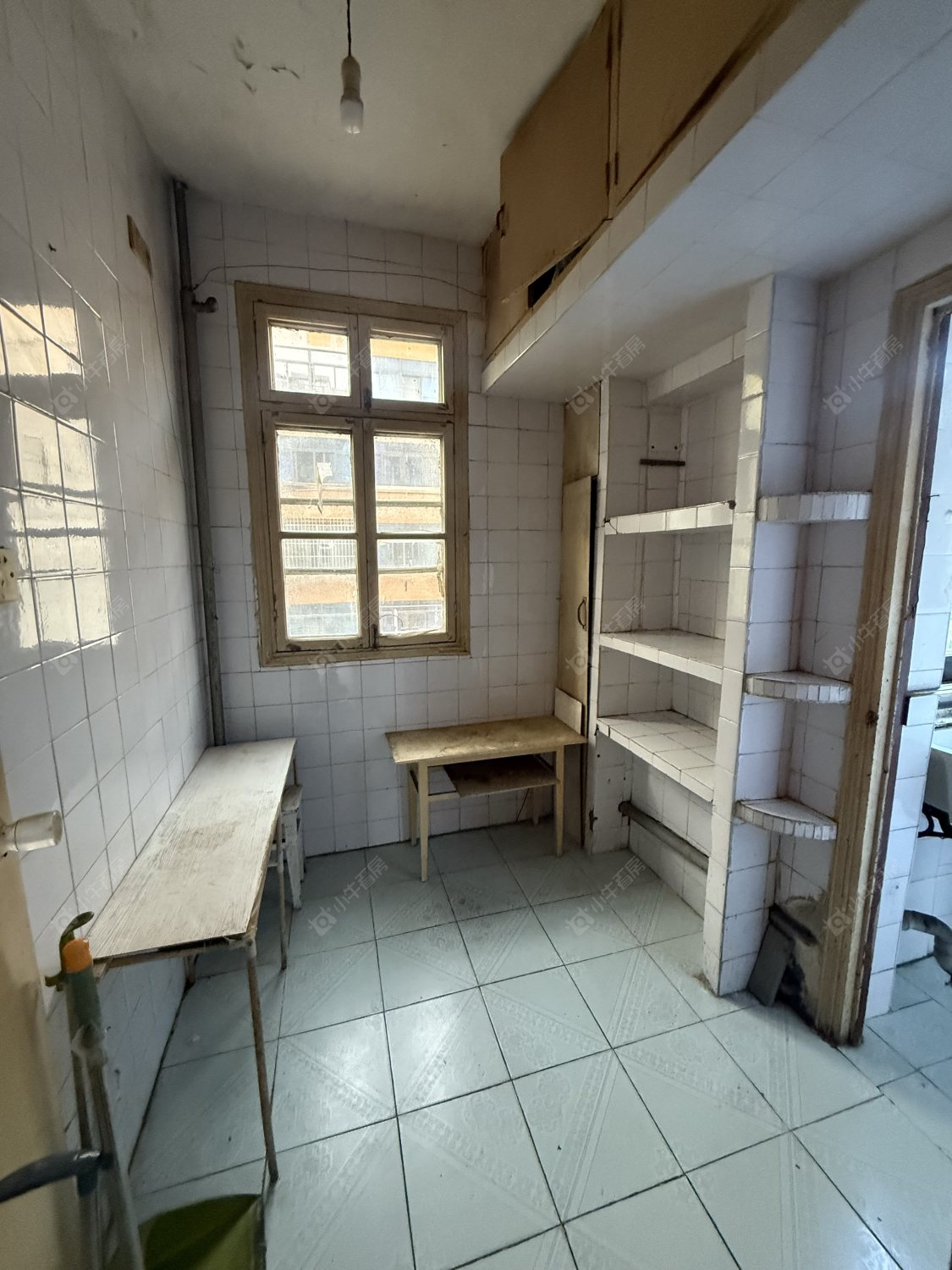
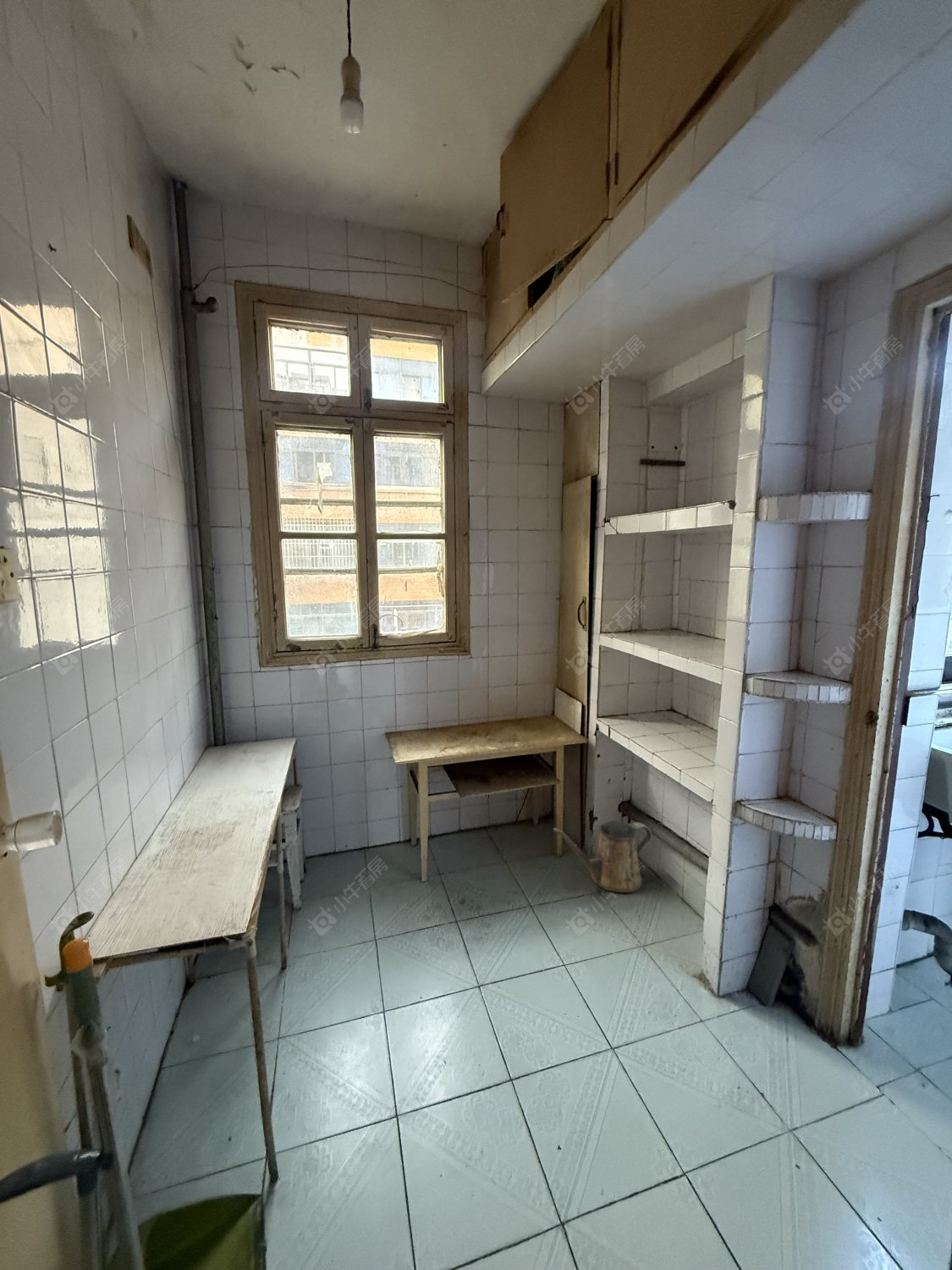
+ watering can (603, 850)
